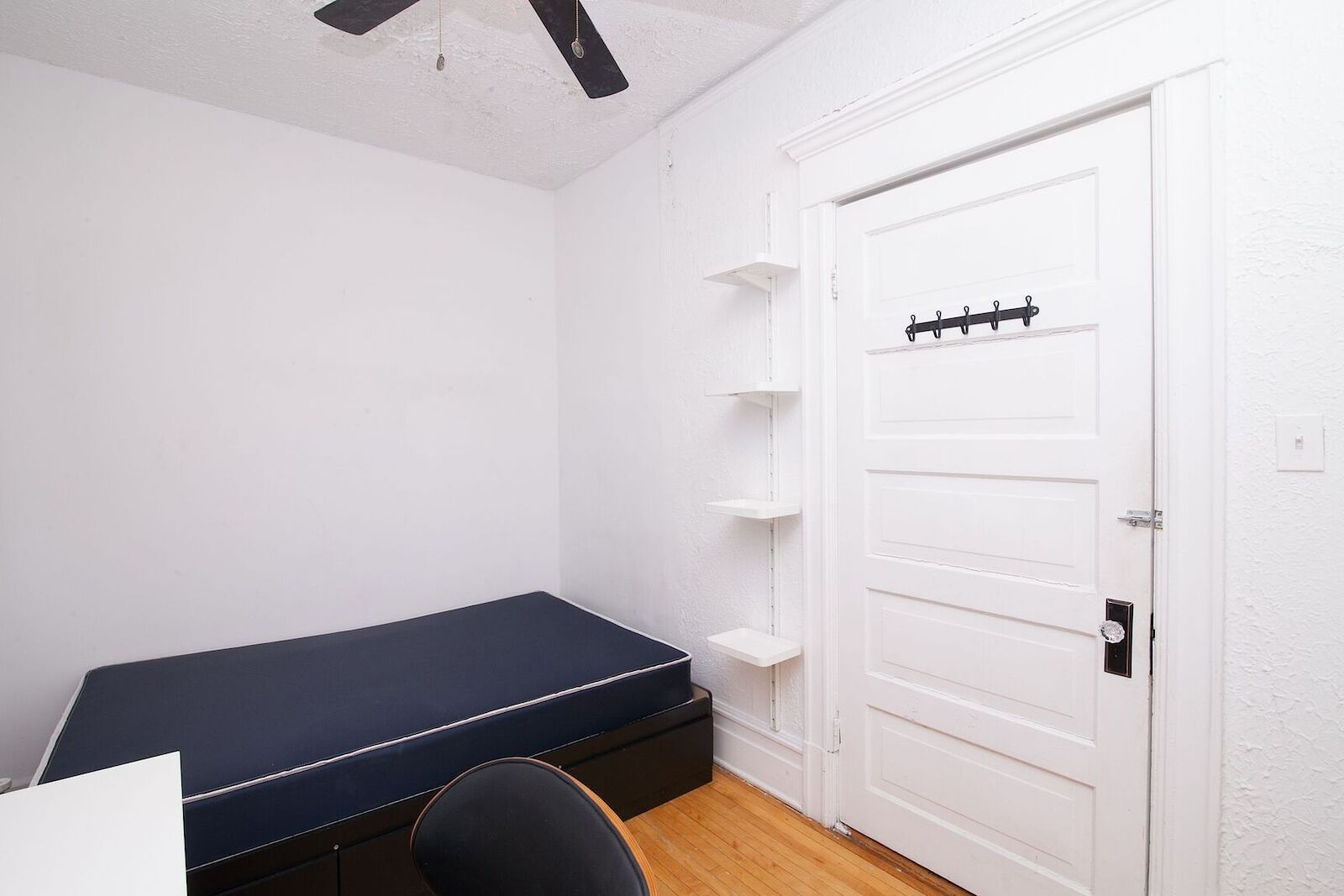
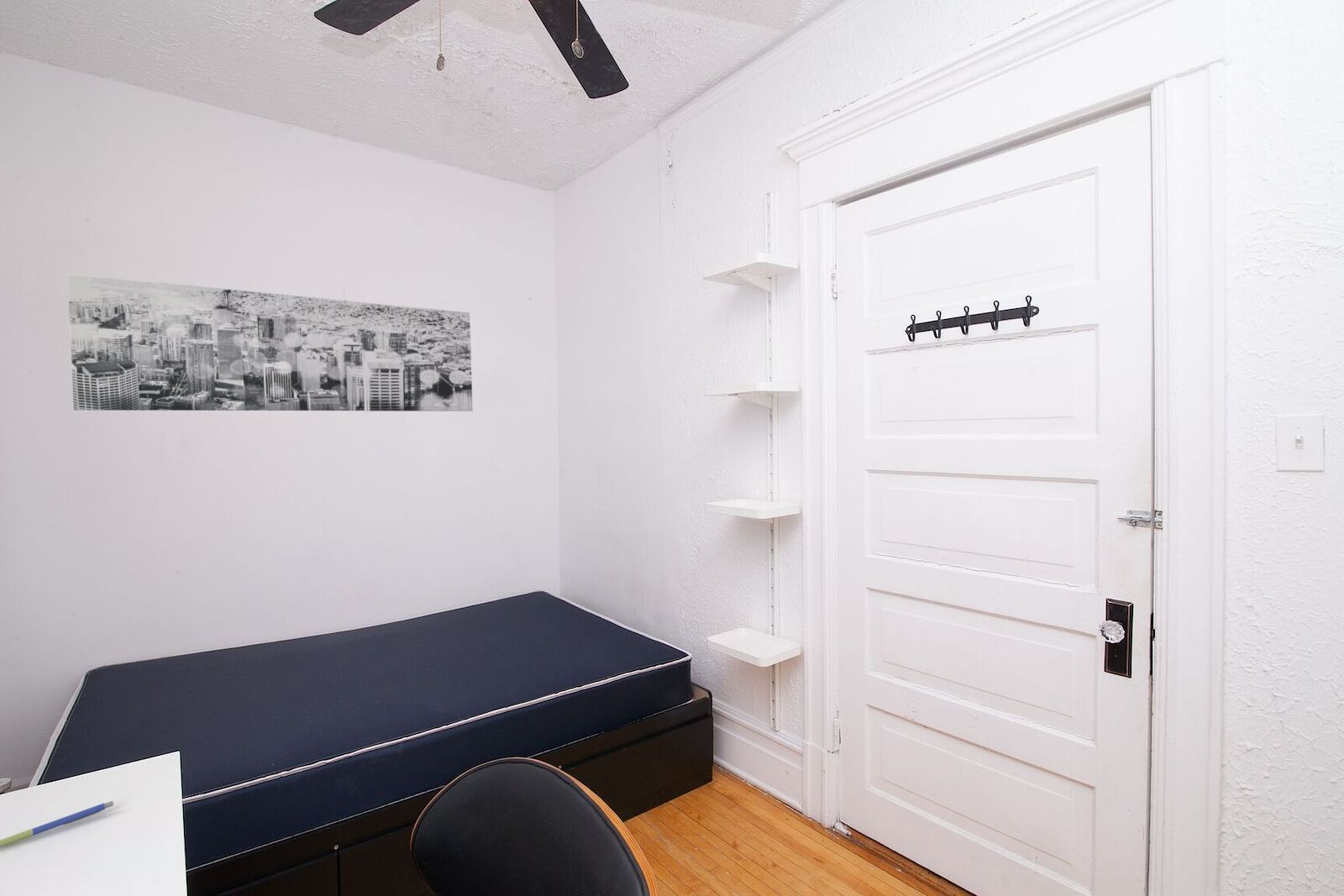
+ wall art (302, 354)
+ pen (50, 825)
